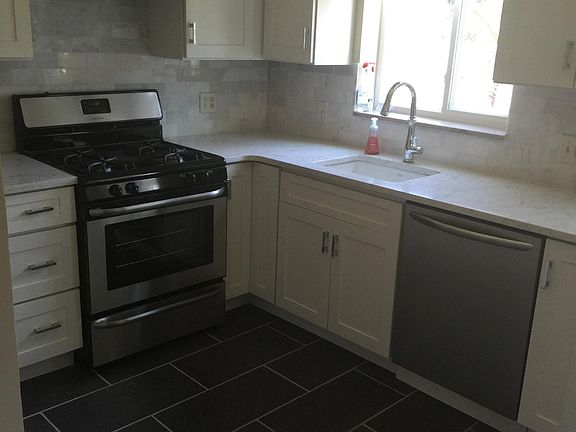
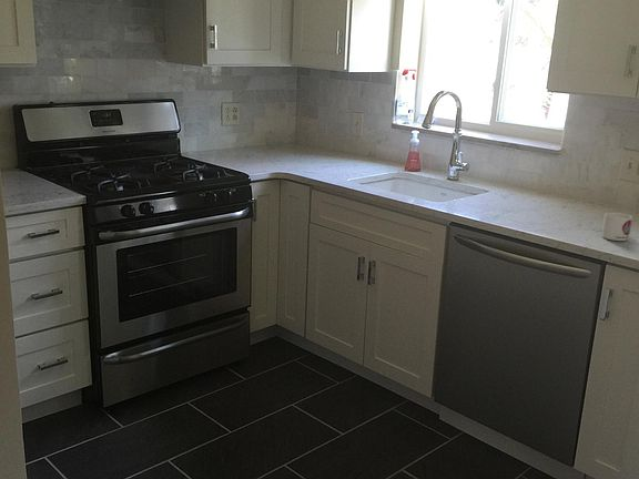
+ mug (618, 225)
